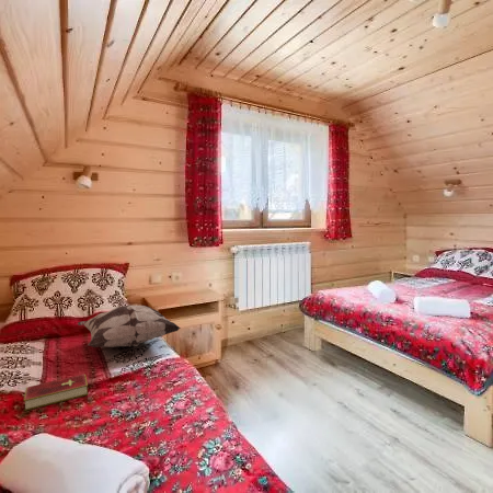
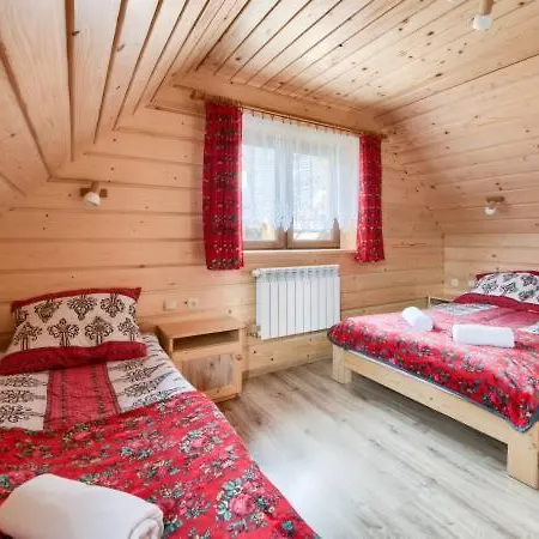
- hardcover book (57, 390)
- decorative pillow (126, 324)
